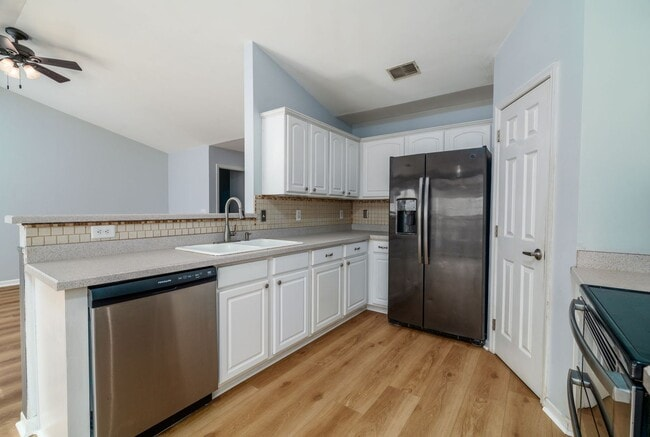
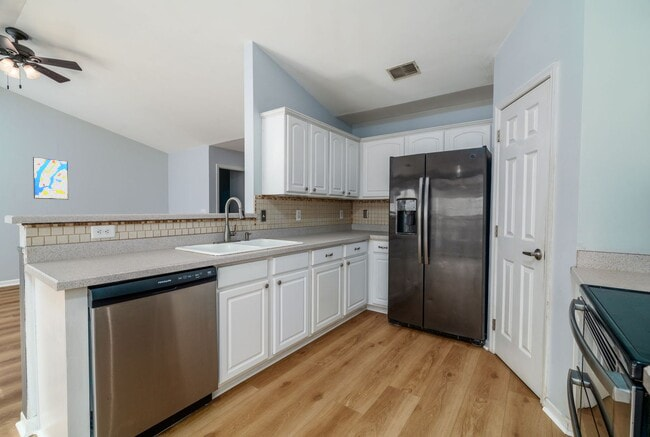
+ wall art (51, 179)
